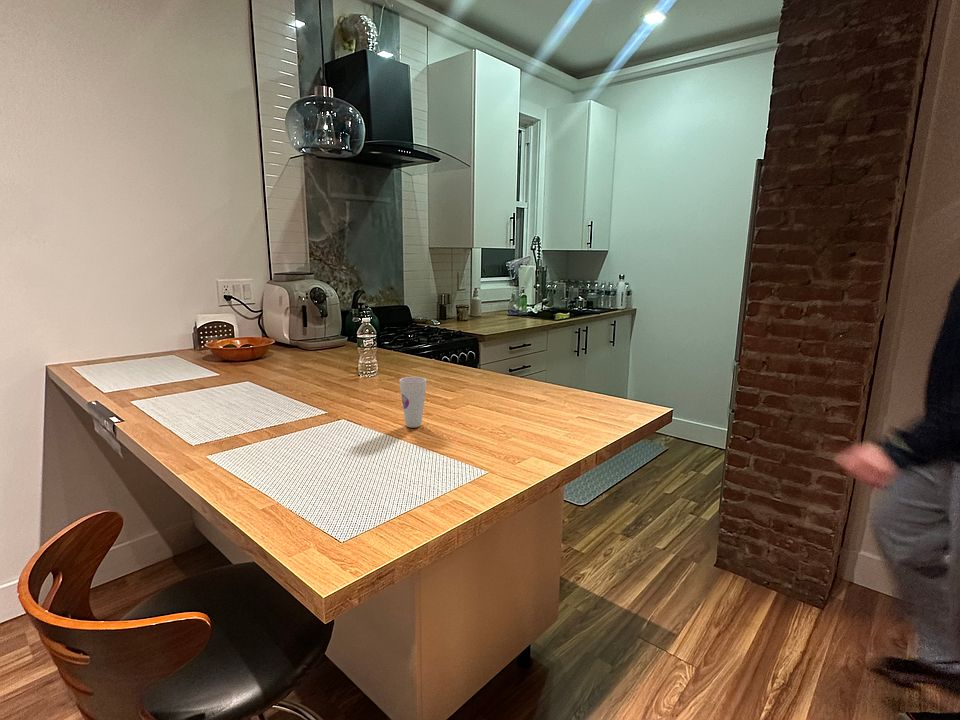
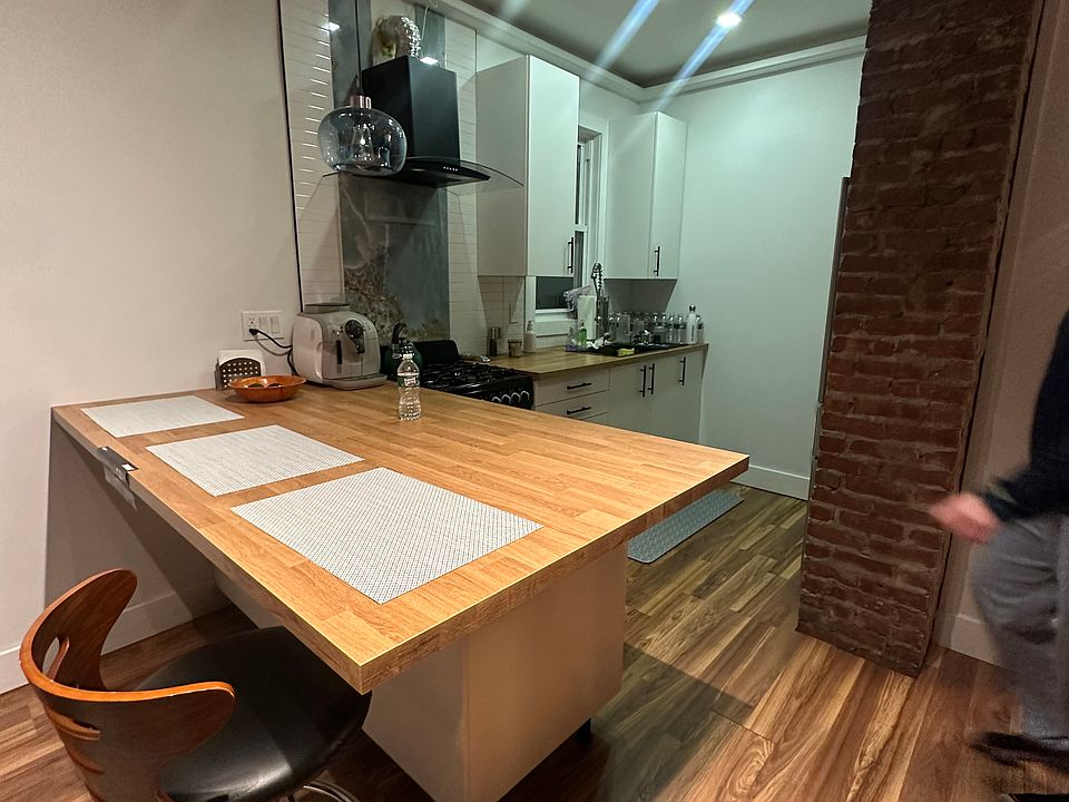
- cup (413, 402)
